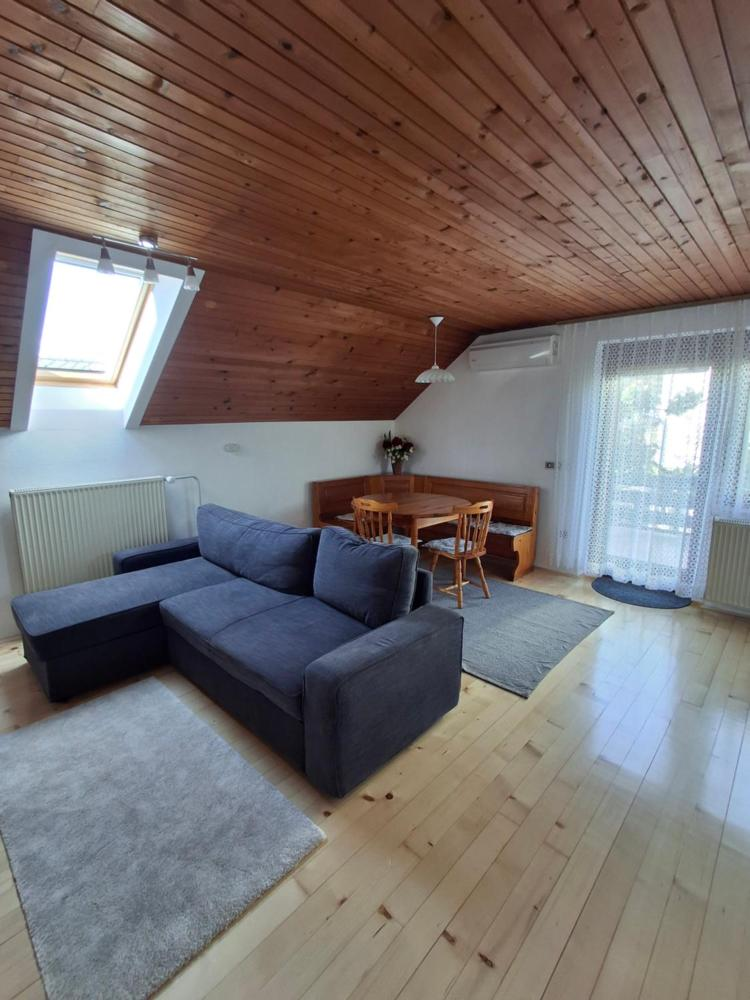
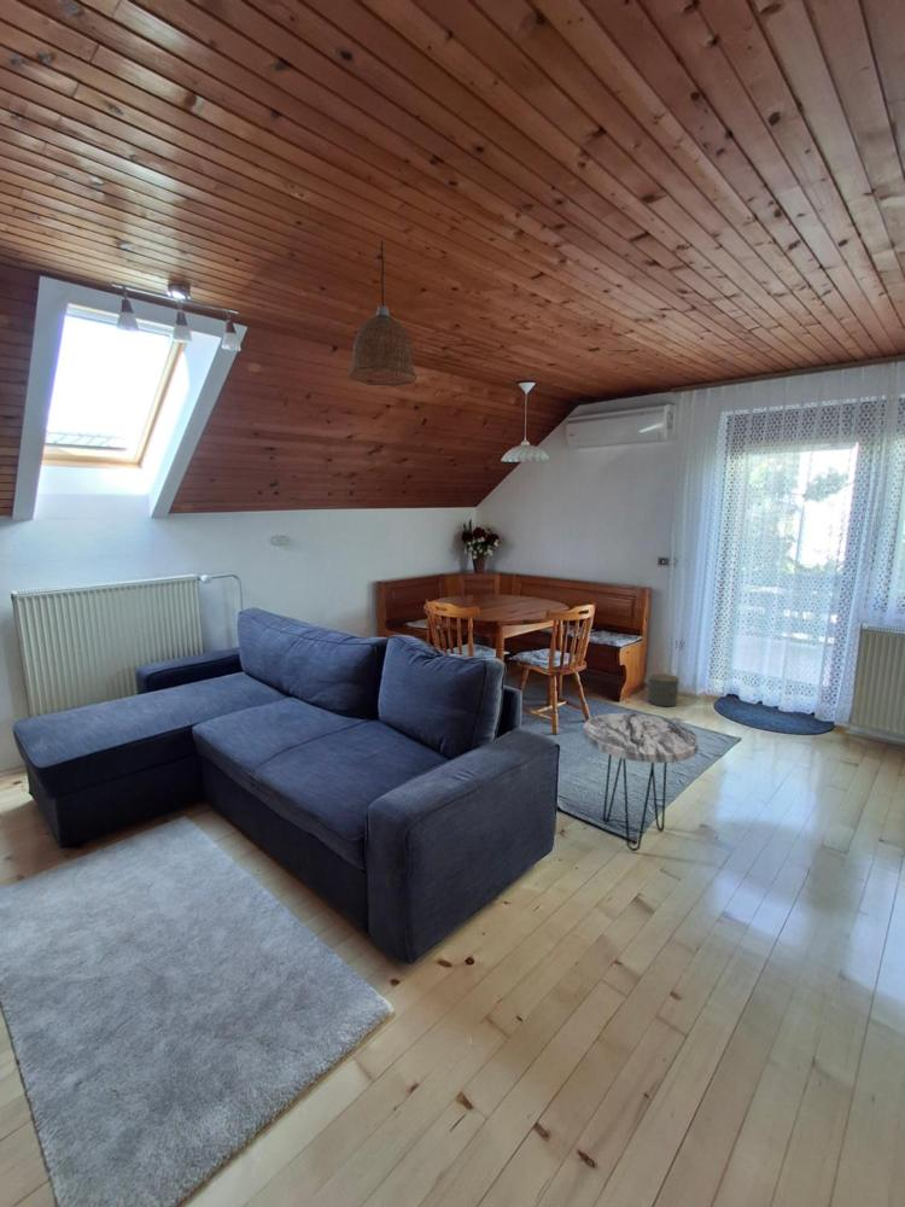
+ side table (625, 783)
+ planter (662, 689)
+ pendant lamp (383, 310)
